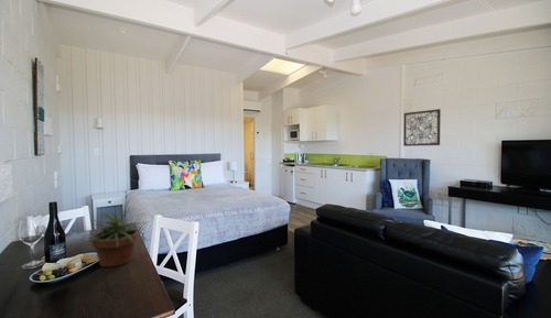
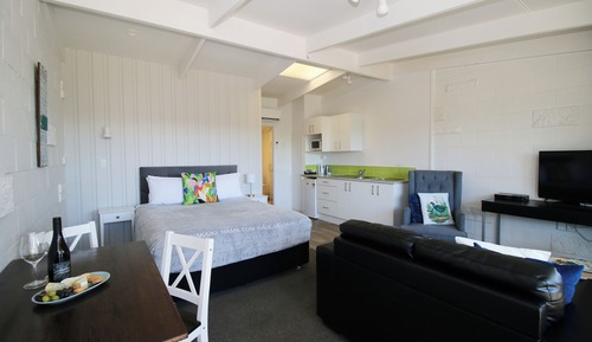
- potted plant (116, 235)
- wall art (422, 127)
